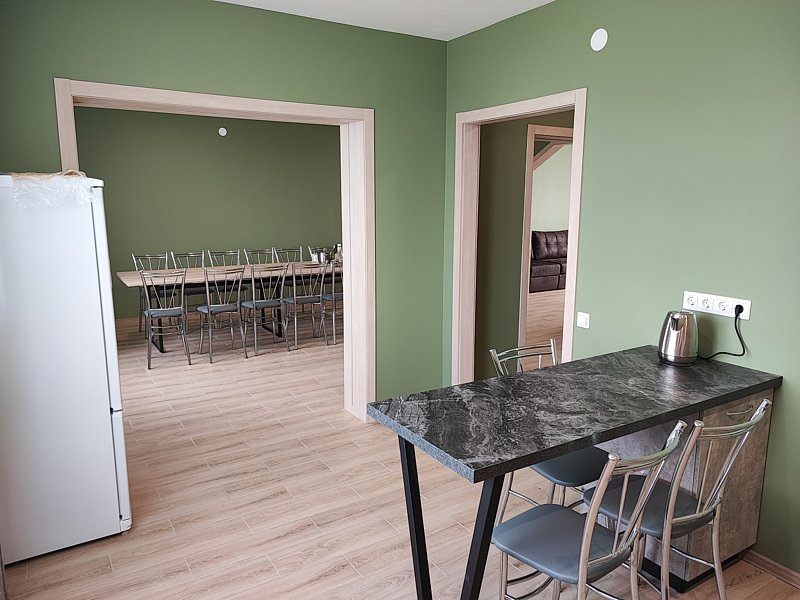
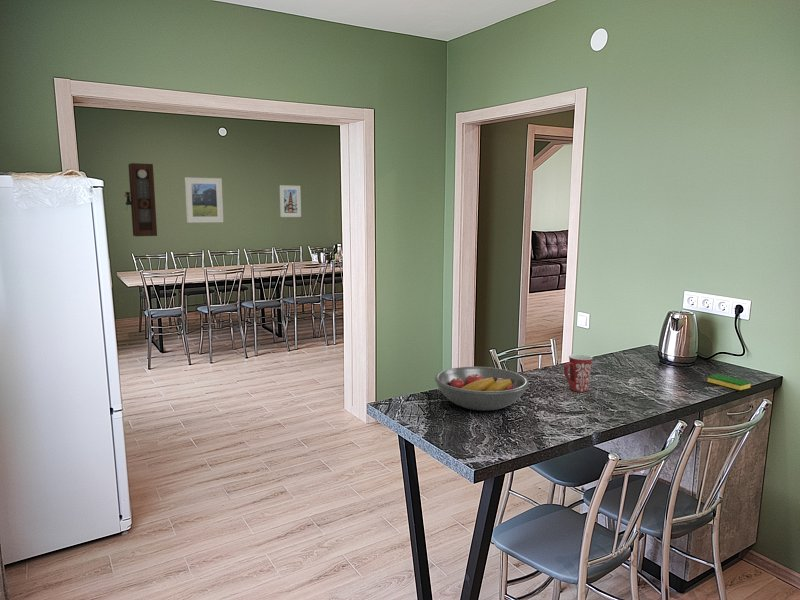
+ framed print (290, 201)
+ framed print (204, 200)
+ pendulum clock (139, 200)
+ dish sponge (728, 381)
+ mug (576, 373)
+ fruit bowl (480, 388)
